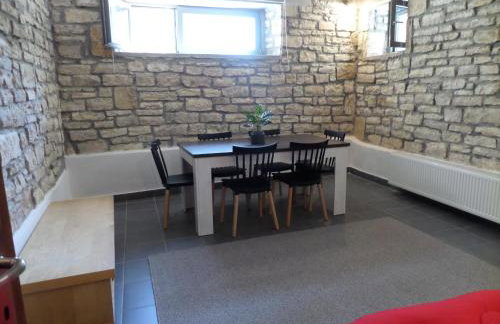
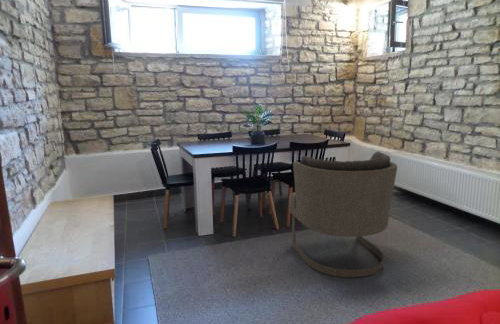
+ armchair (344, 207)
